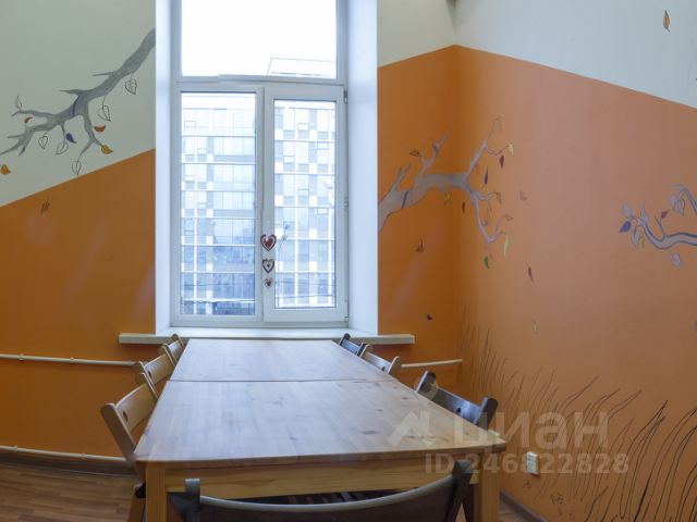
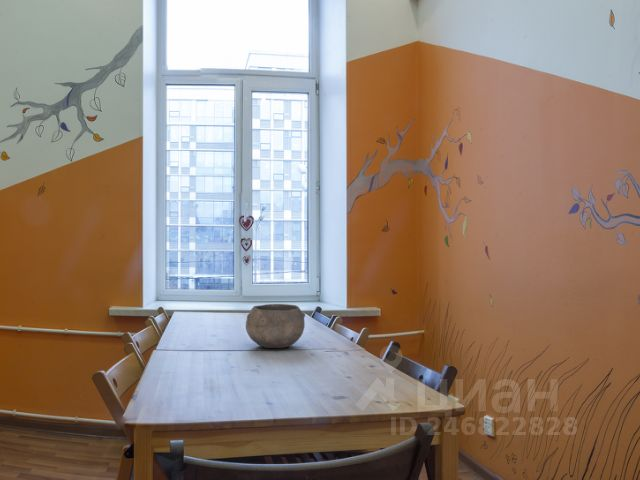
+ bowl (275, 326)
